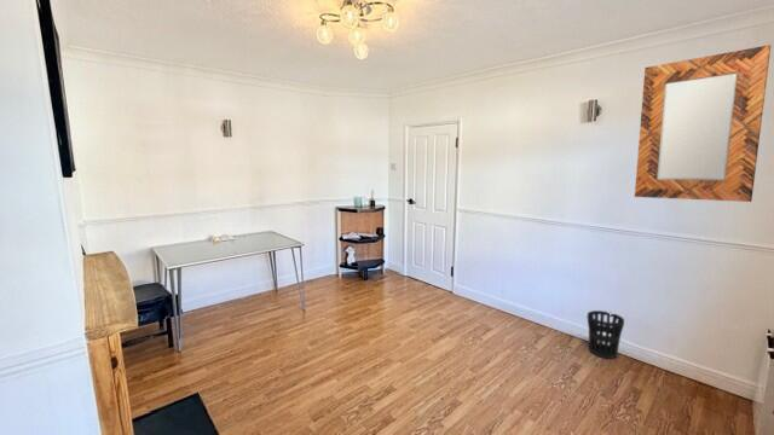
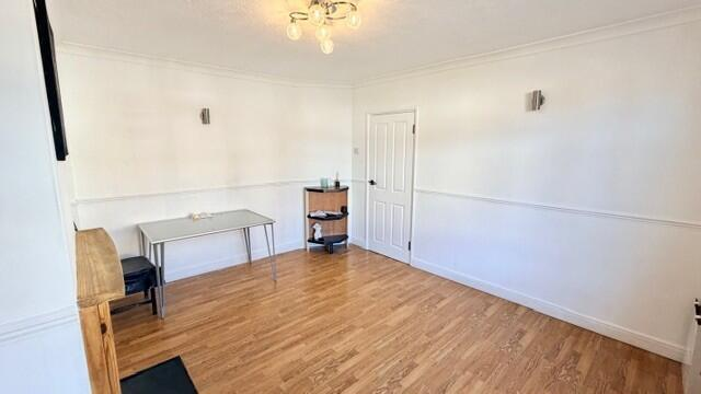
- home mirror (694, 129)
- wastebasket (602, 334)
